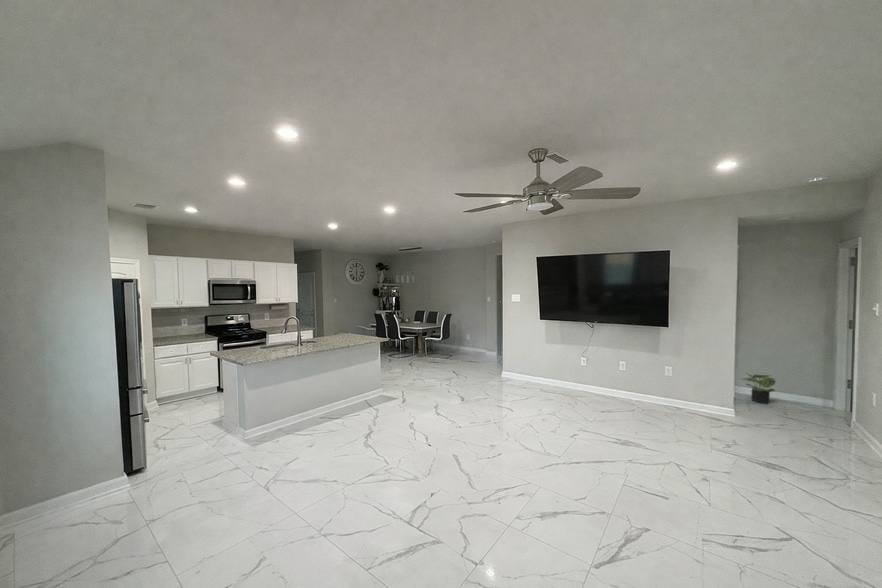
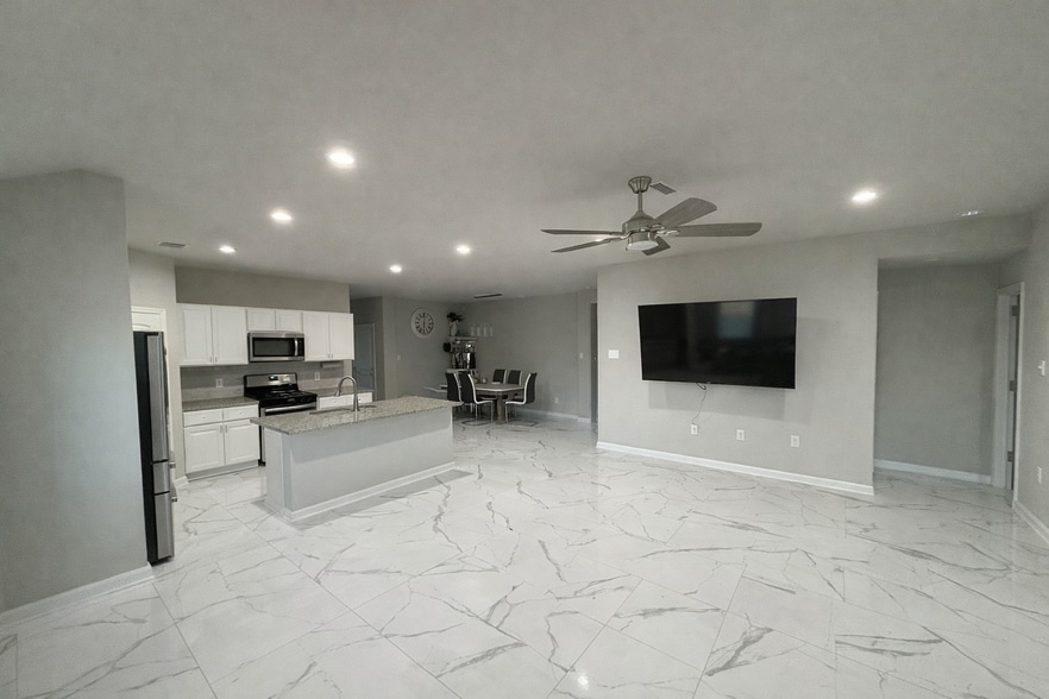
- potted plant (759, 386)
